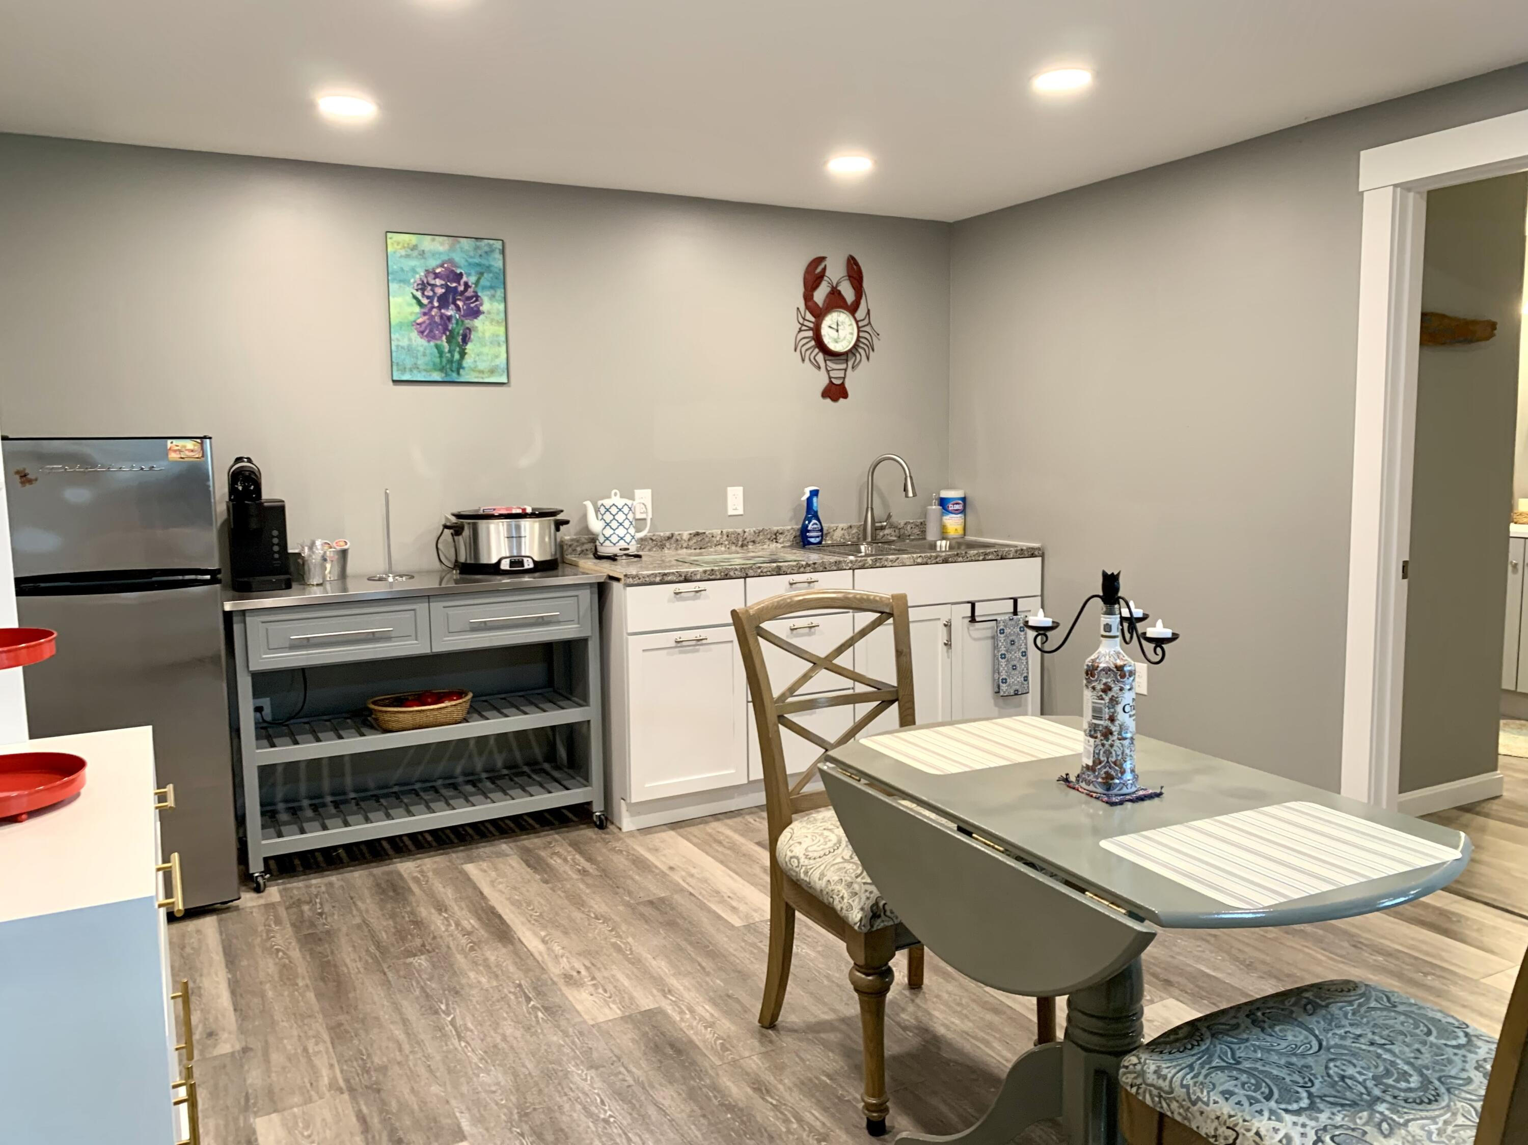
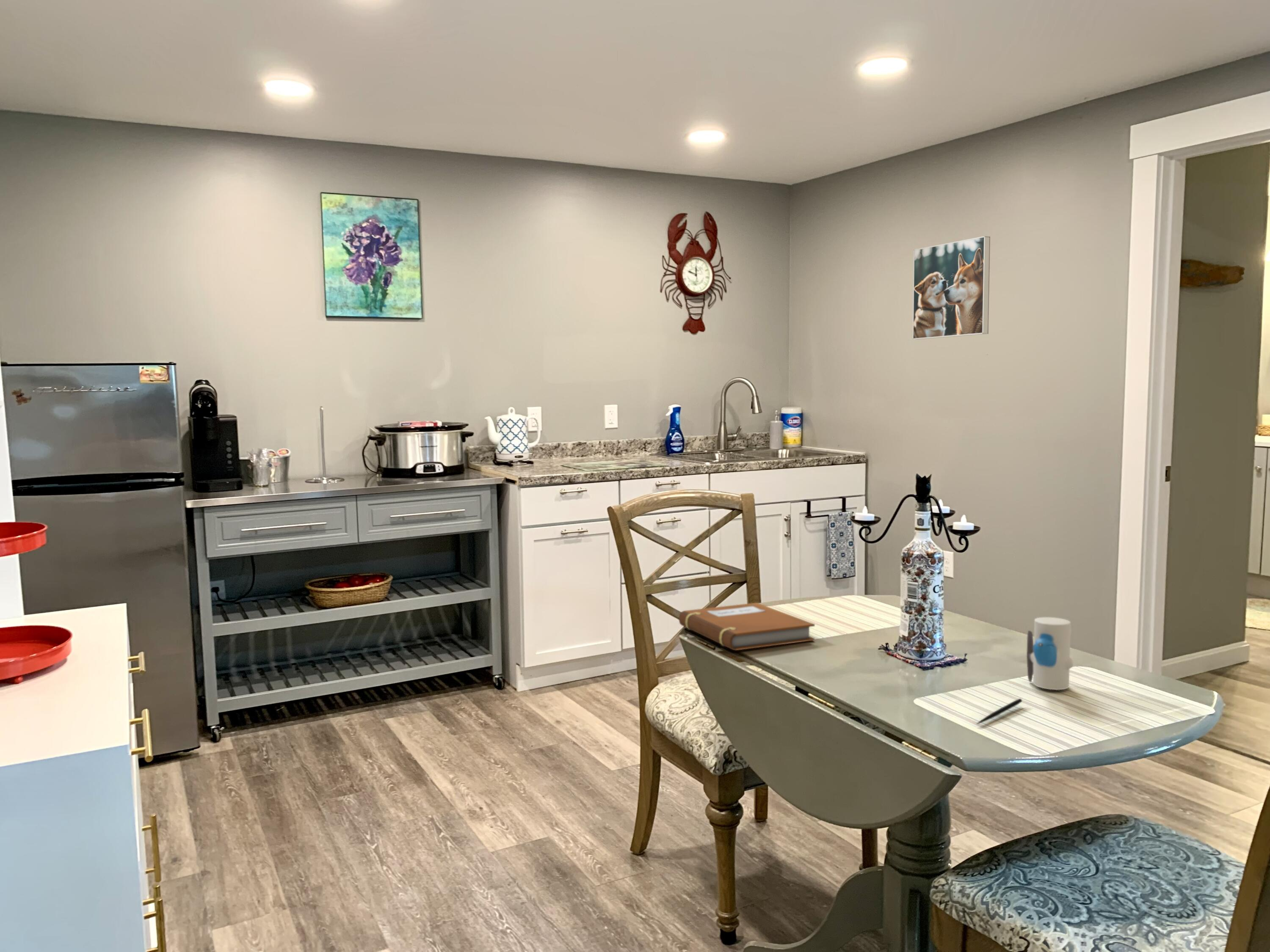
+ toy (1047, 654)
+ notebook (743, 625)
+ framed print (950, 290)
+ pen (998, 711)
